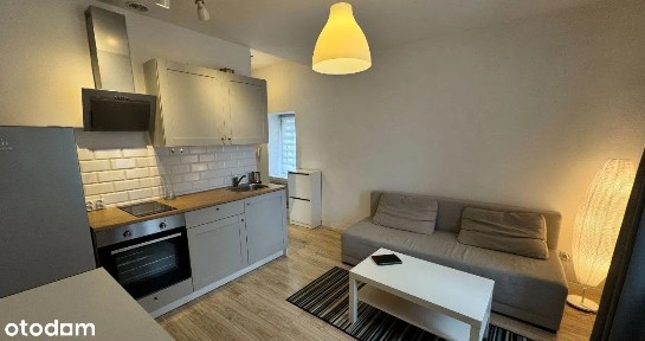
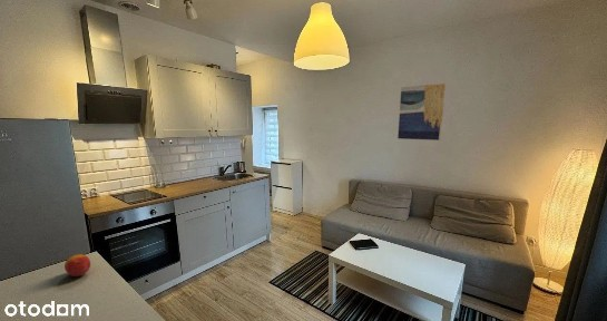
+ fruit (77, 264)
+ wall art (420, 113)
